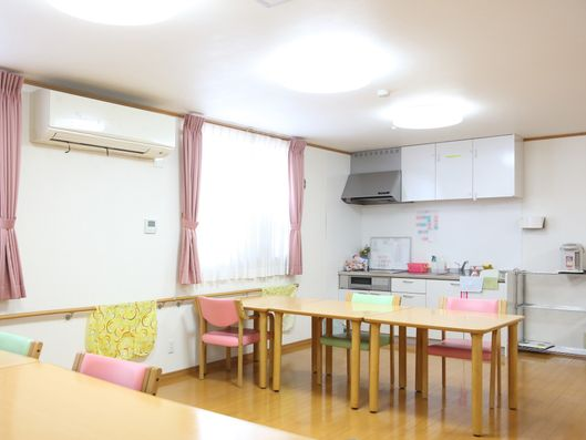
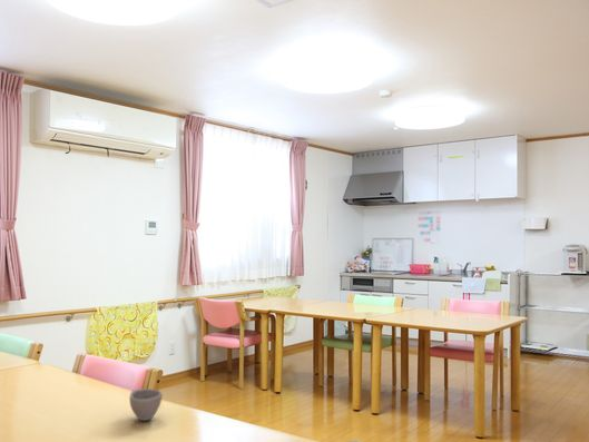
+ cup (141, 404)
